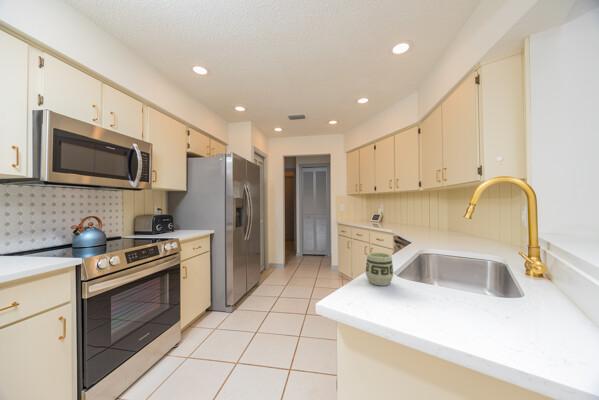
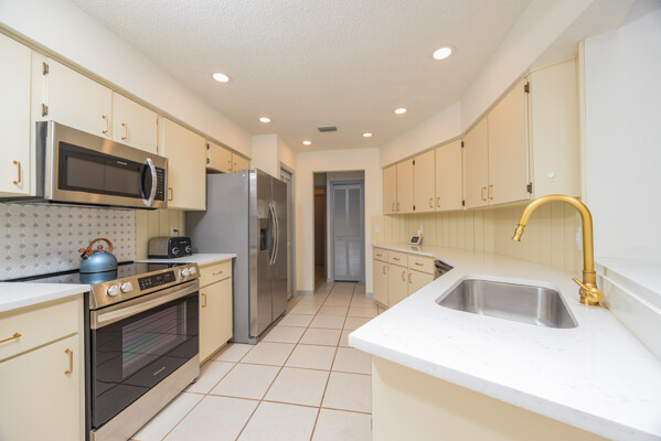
- cup (379, 268)
